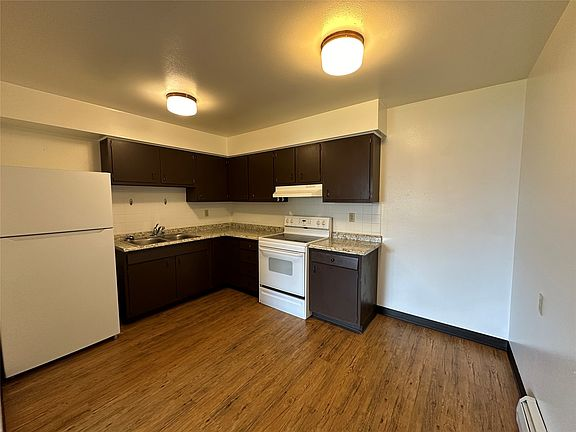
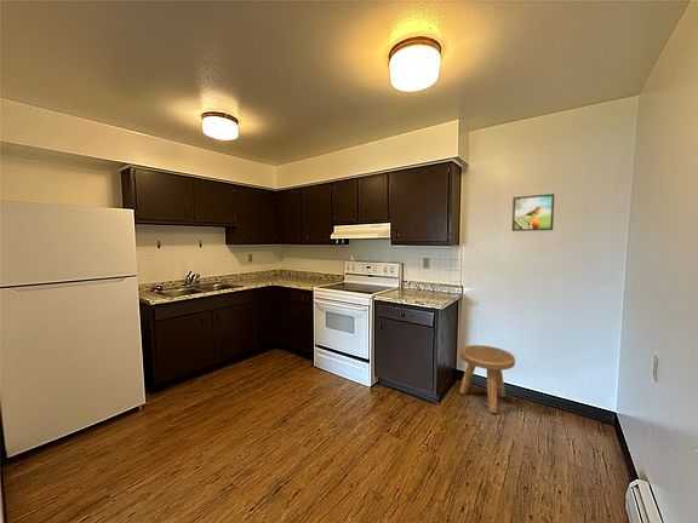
+ stool (487, 377)
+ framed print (532, 213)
